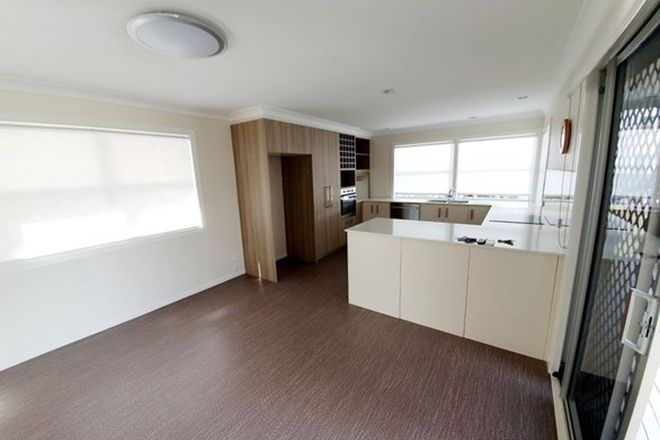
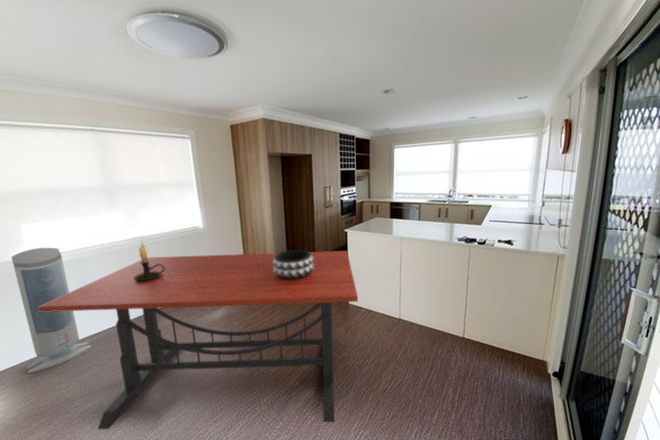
+ air purifier (46, 302)
+ candle holder (147, 258)
+ dining table (233, 332)
+ decorative bowl (293, 263)
